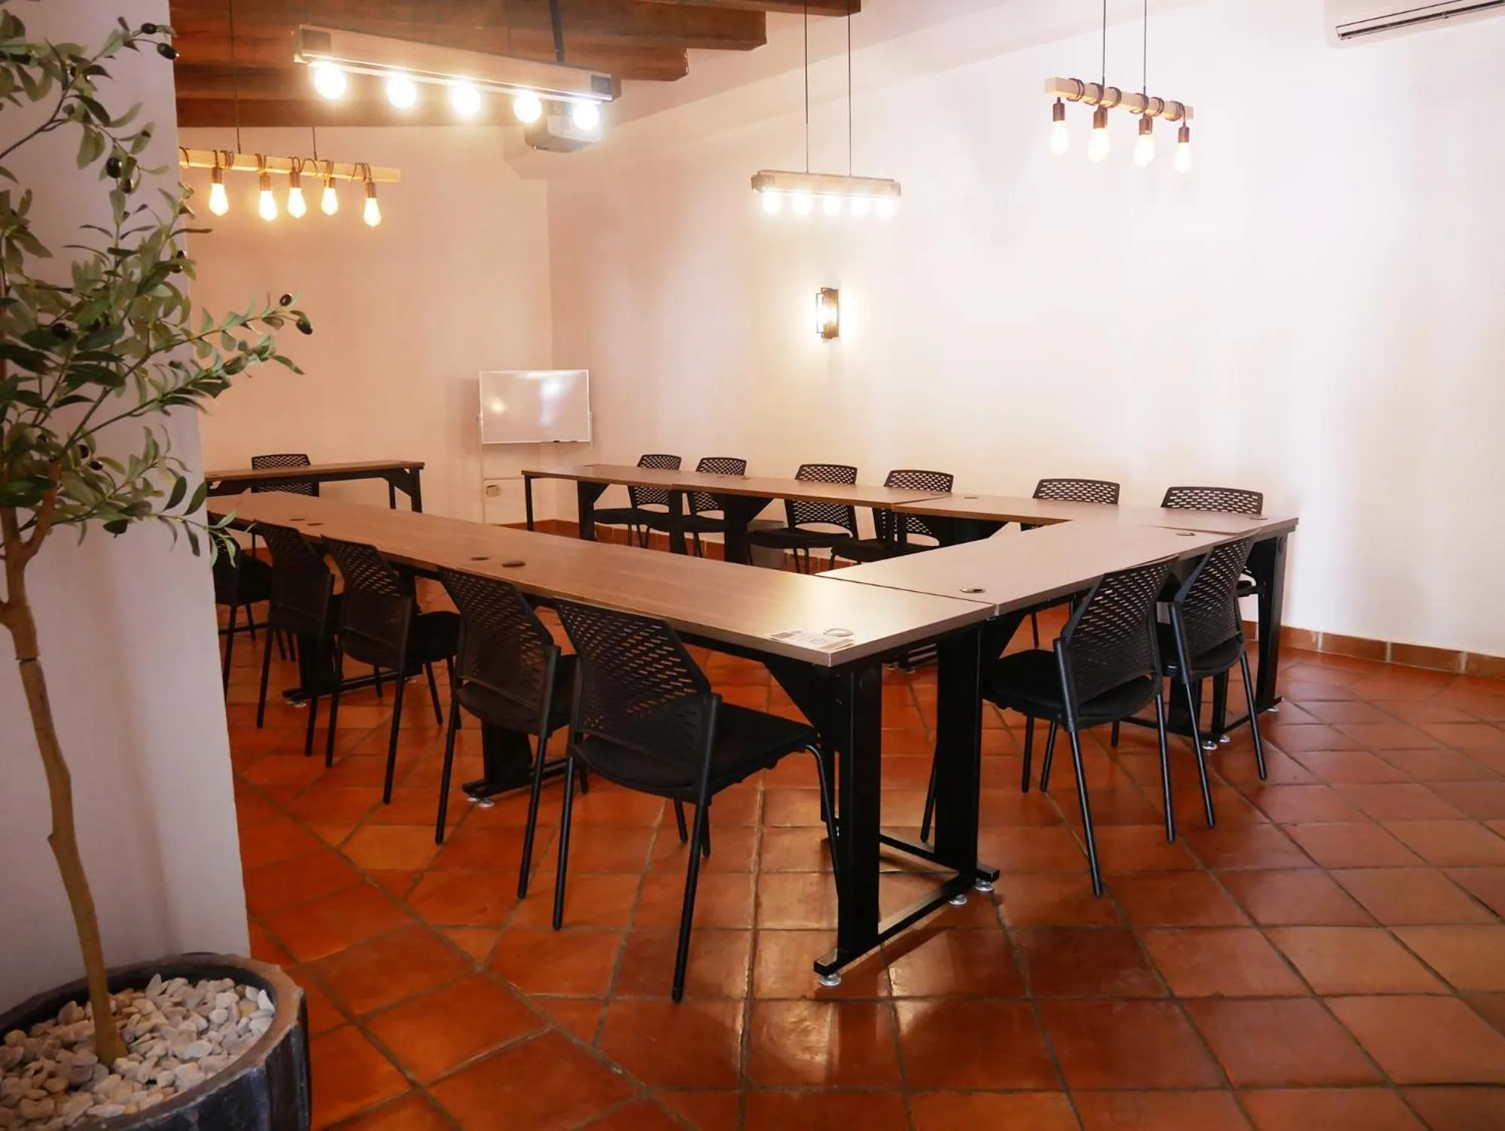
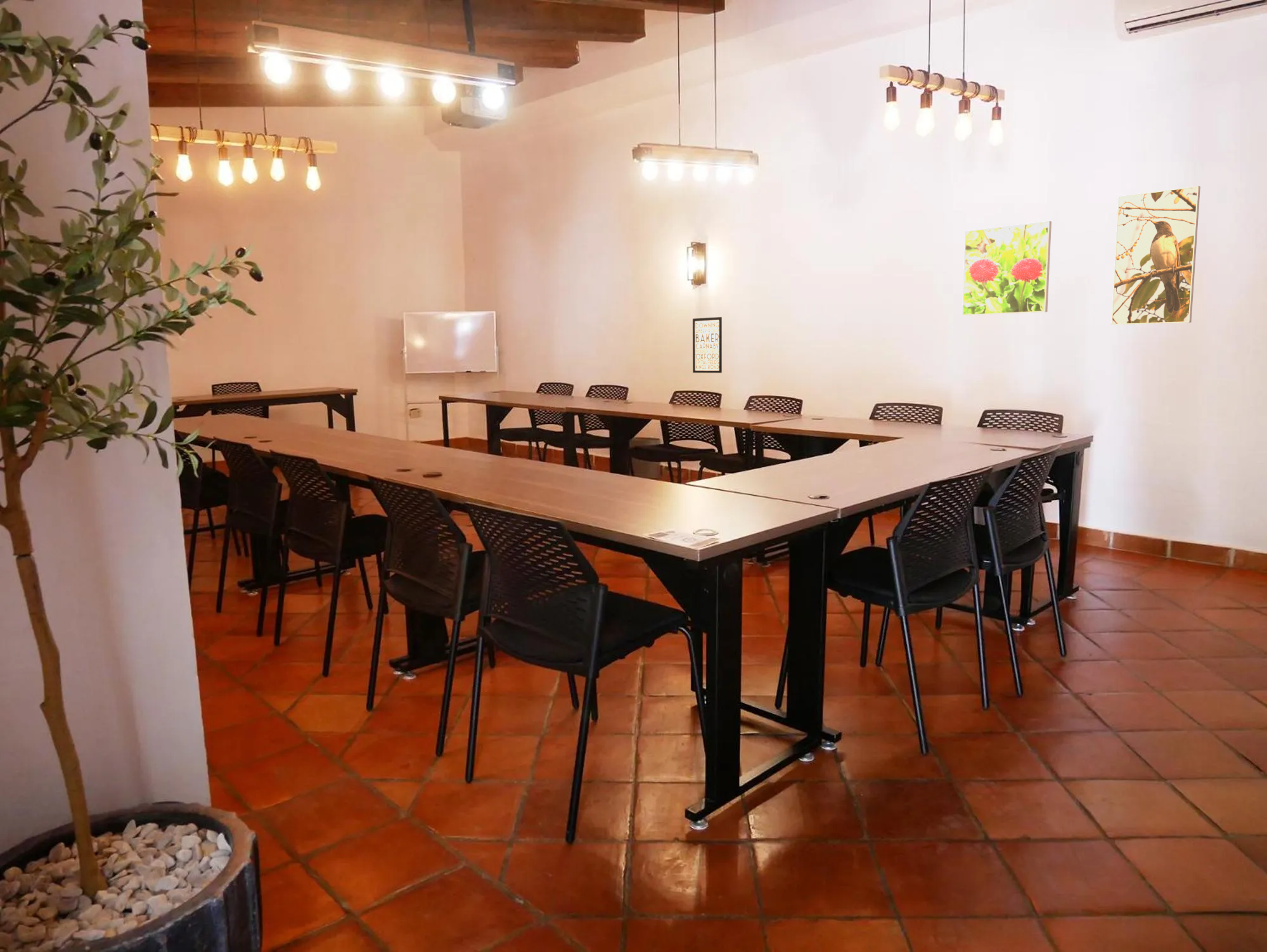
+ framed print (1005, 270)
+ wall art (707, 345)
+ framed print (1154, 258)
